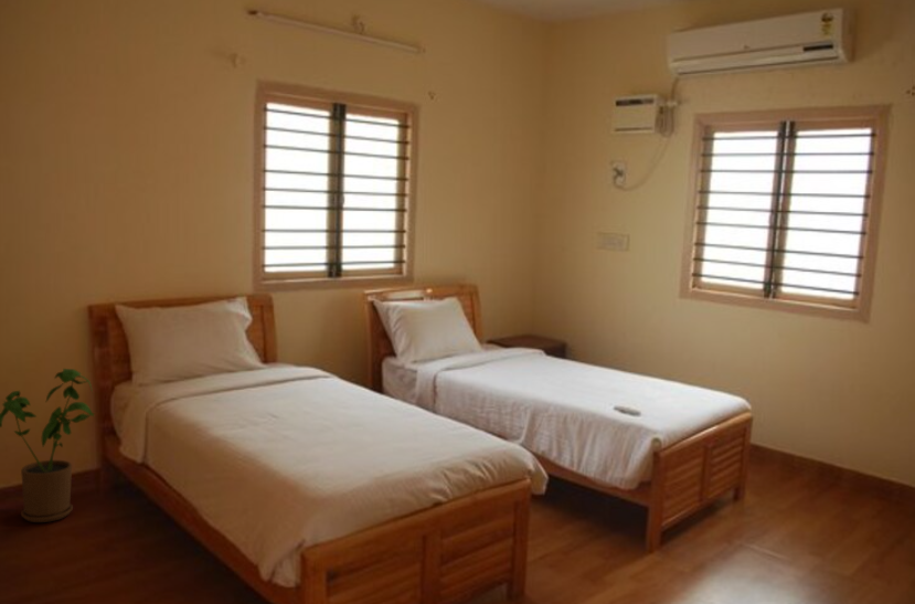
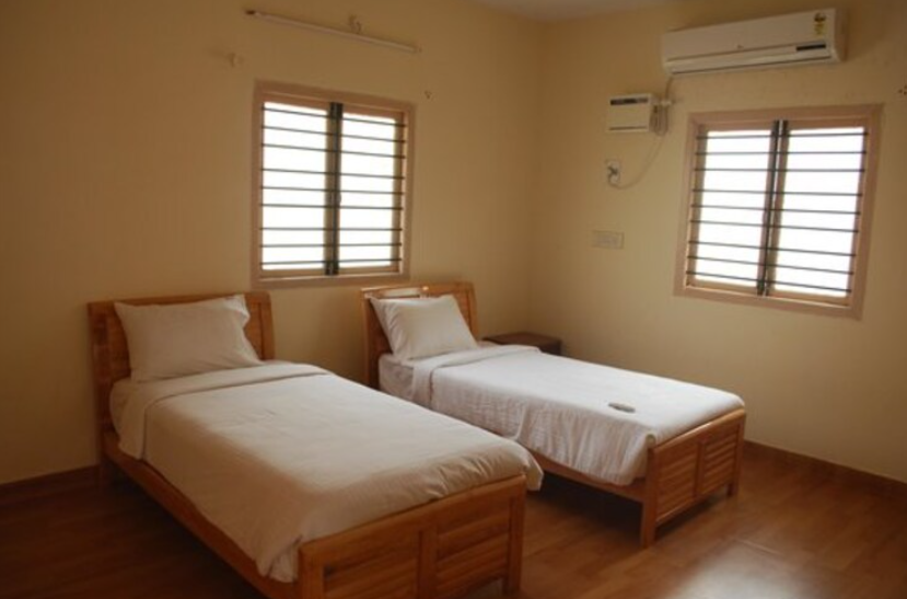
- house plant (53, 444)
